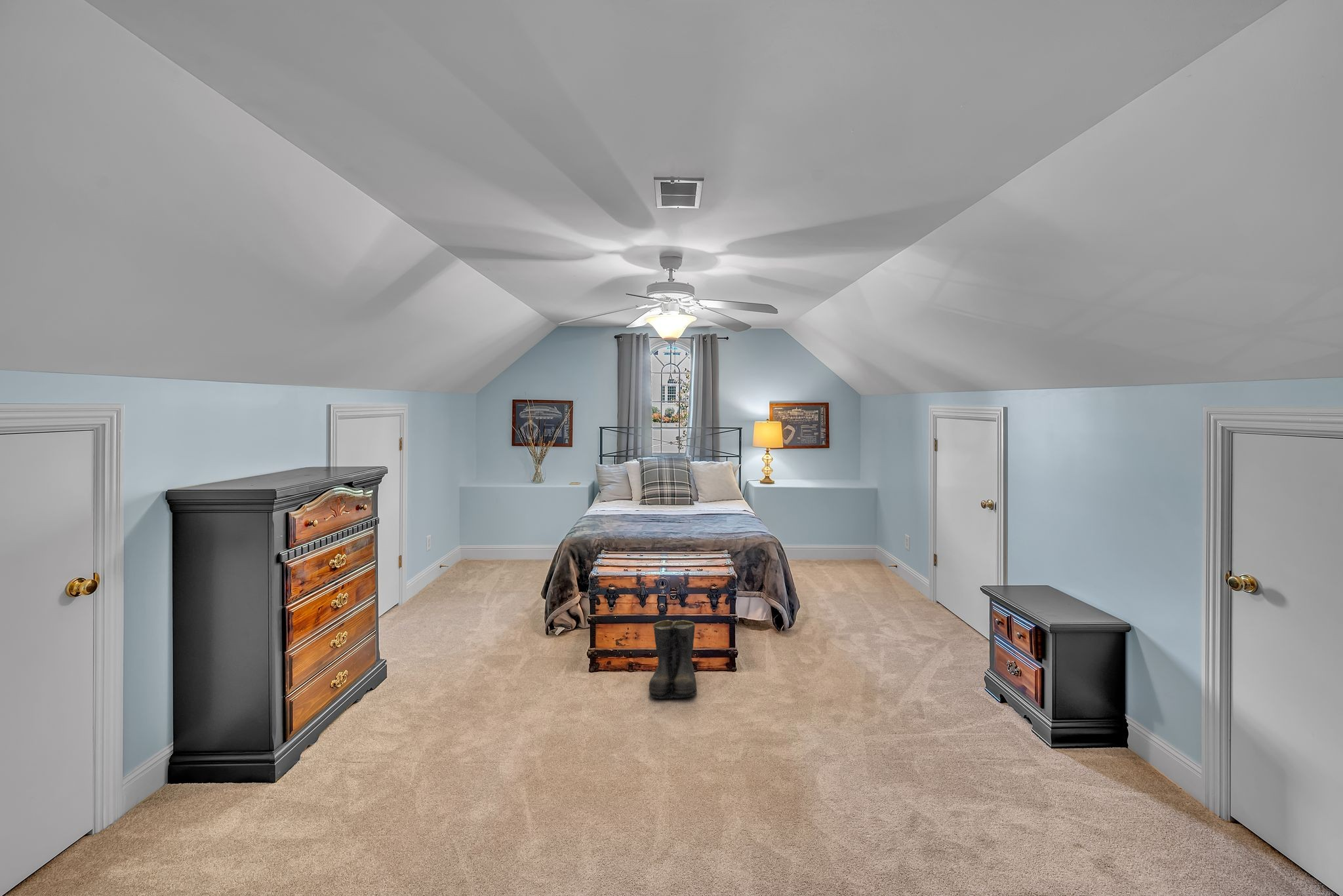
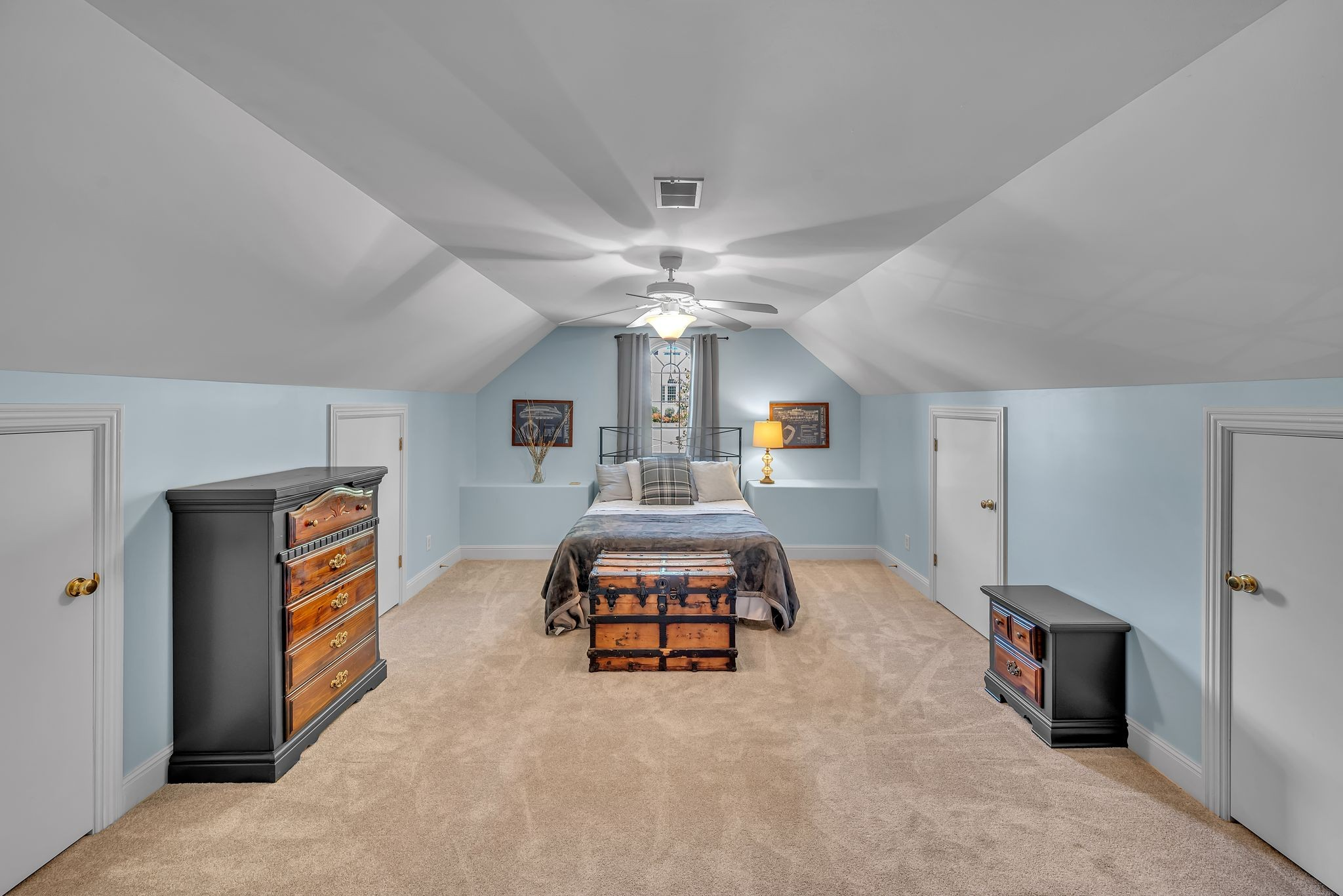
- boots (673, 657)
